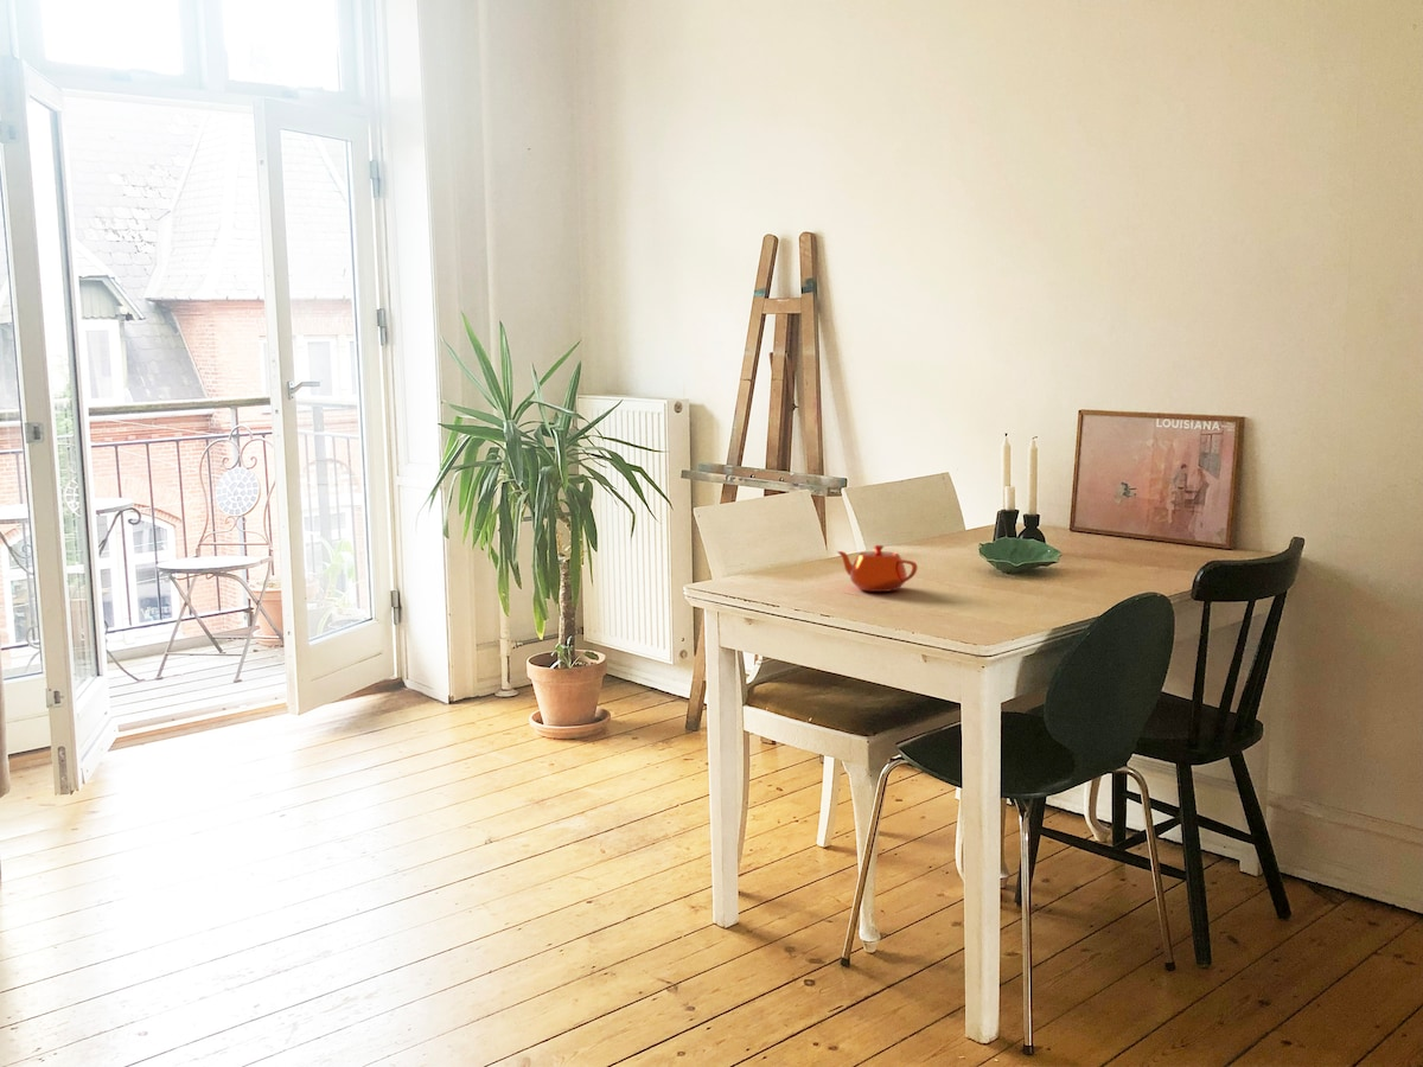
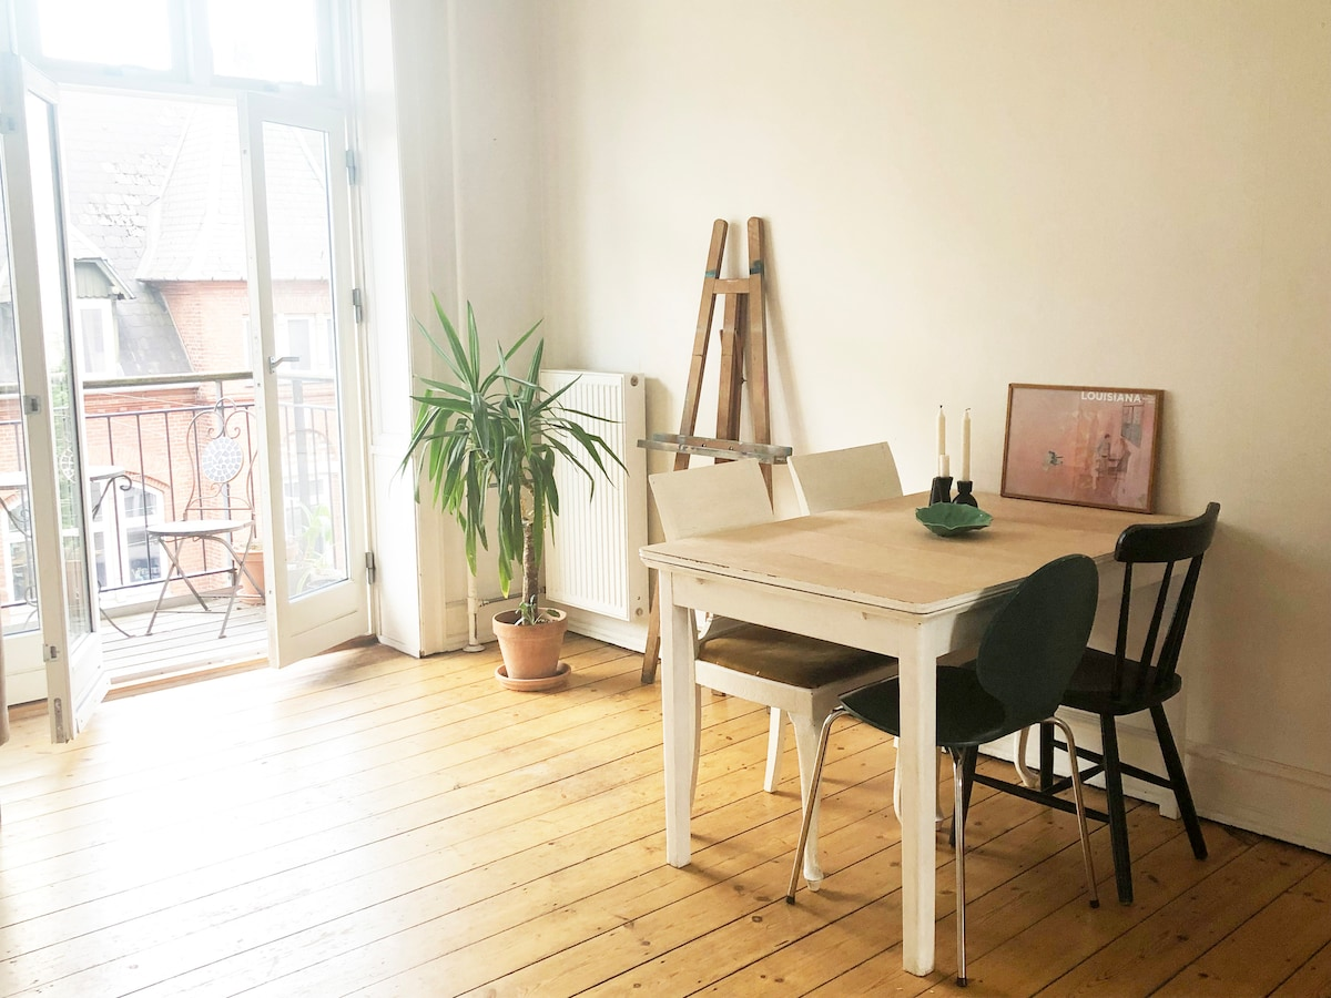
- teapot (875, 567)
